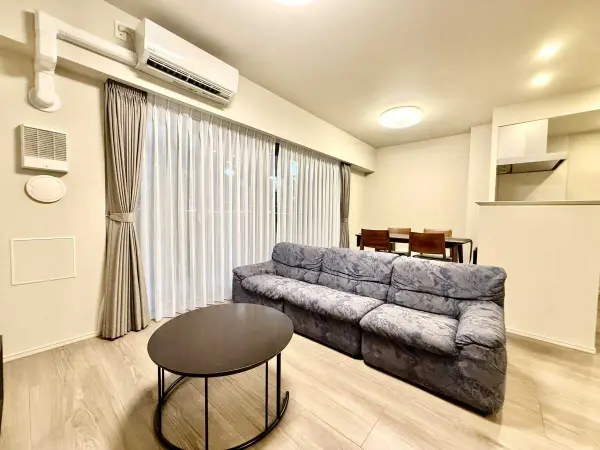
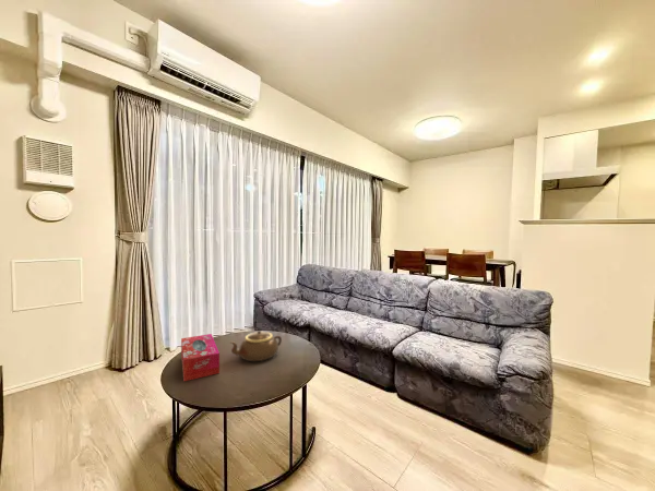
+ tissue box (199, 355)
+ teapot (258, 343)
